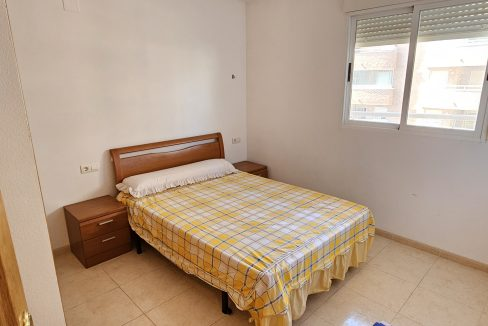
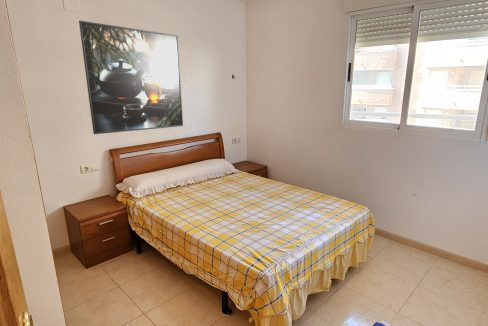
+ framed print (138, 81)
